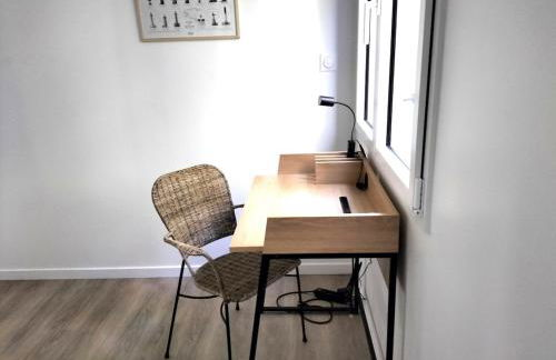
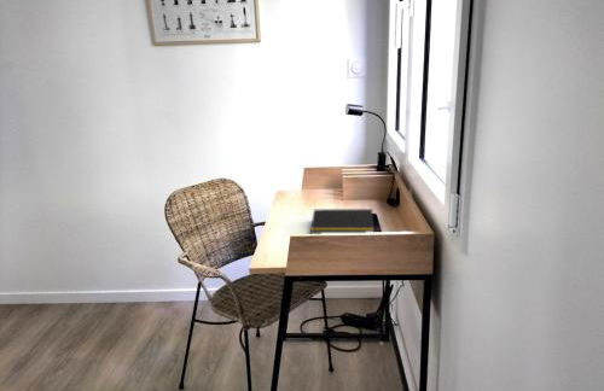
+ notepad (342, 221)
